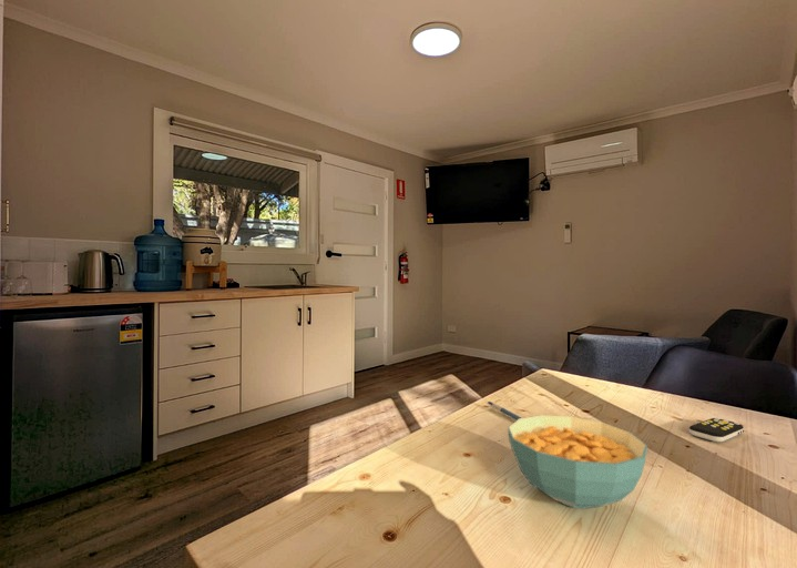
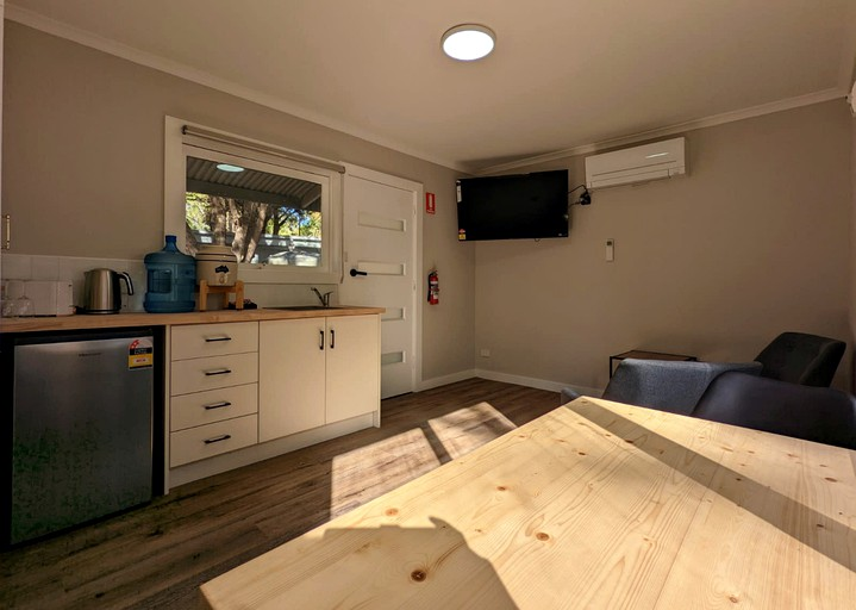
- remote control (716, 428)
- cereal bowl (573, 466)
- pen (504, 412)
